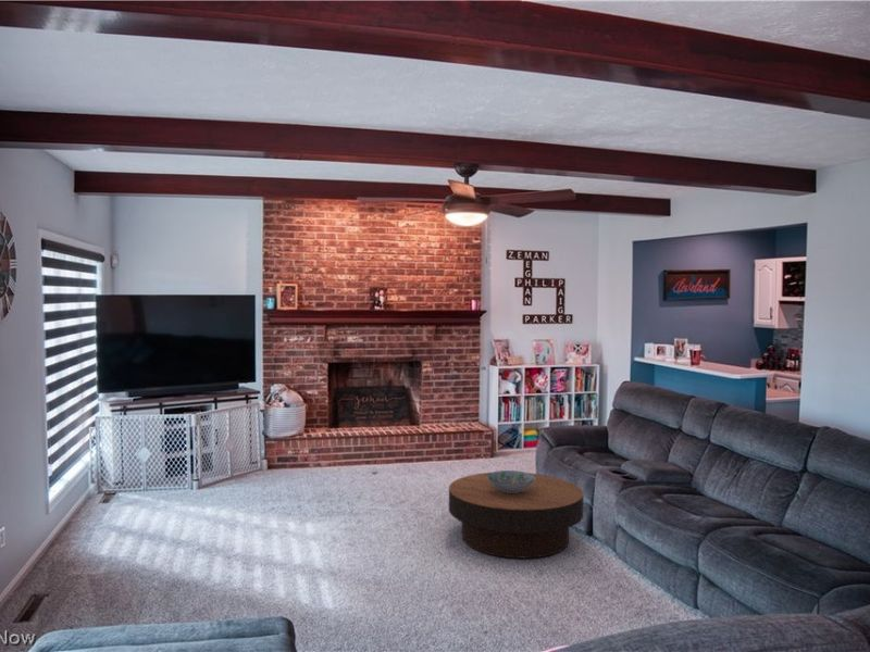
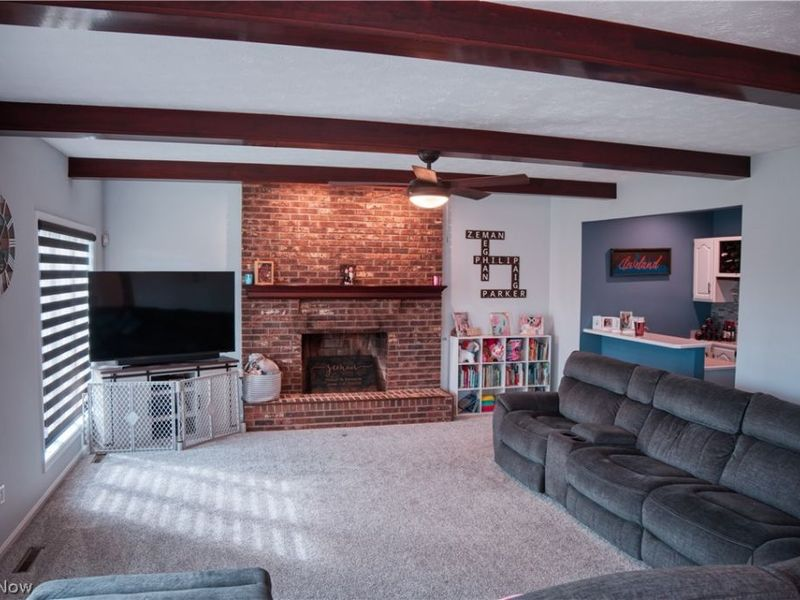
- decorative bowl (511, 484)
- coffee table (514, 513)
